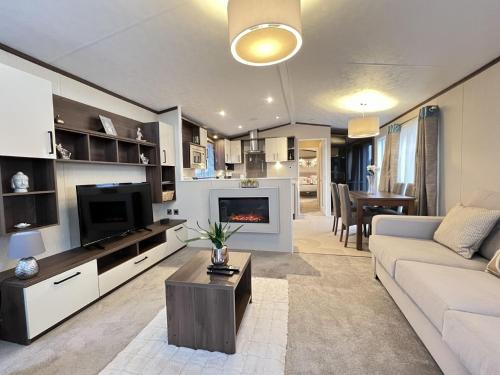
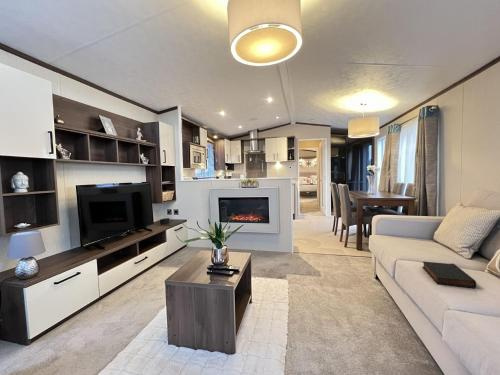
+ book (446, 273)
